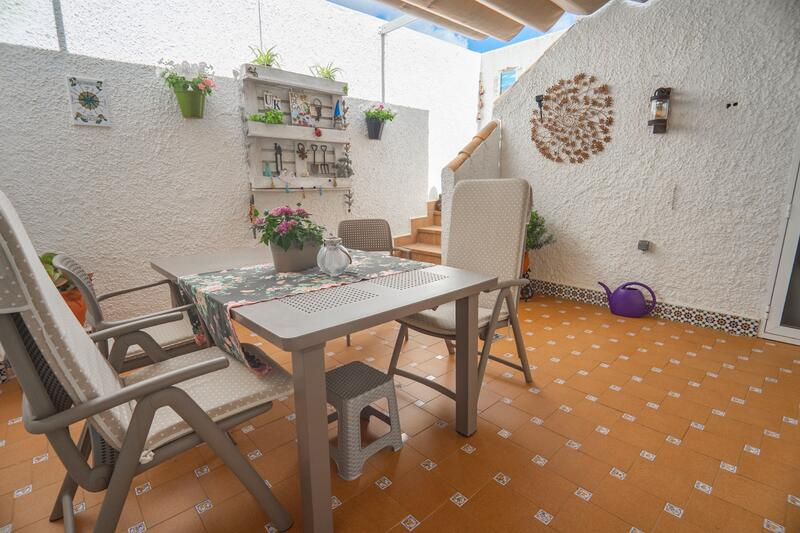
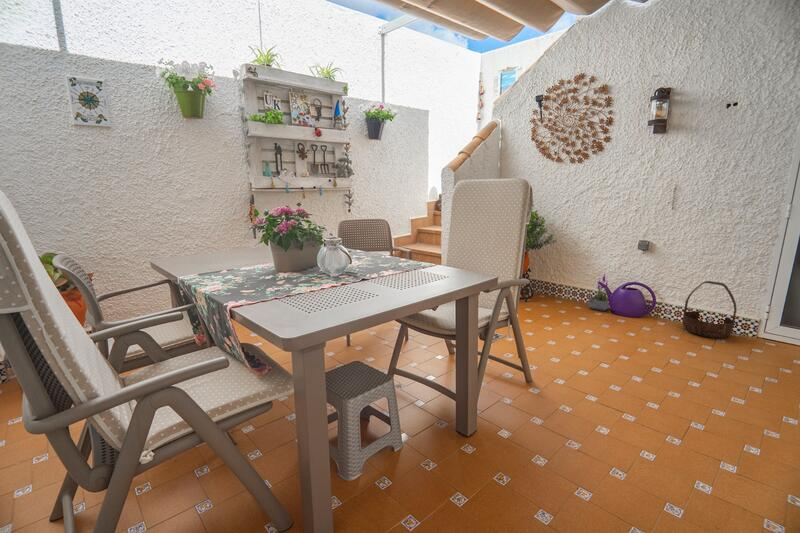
+ potted plant (601, 290)
+ basket (698, 312)
